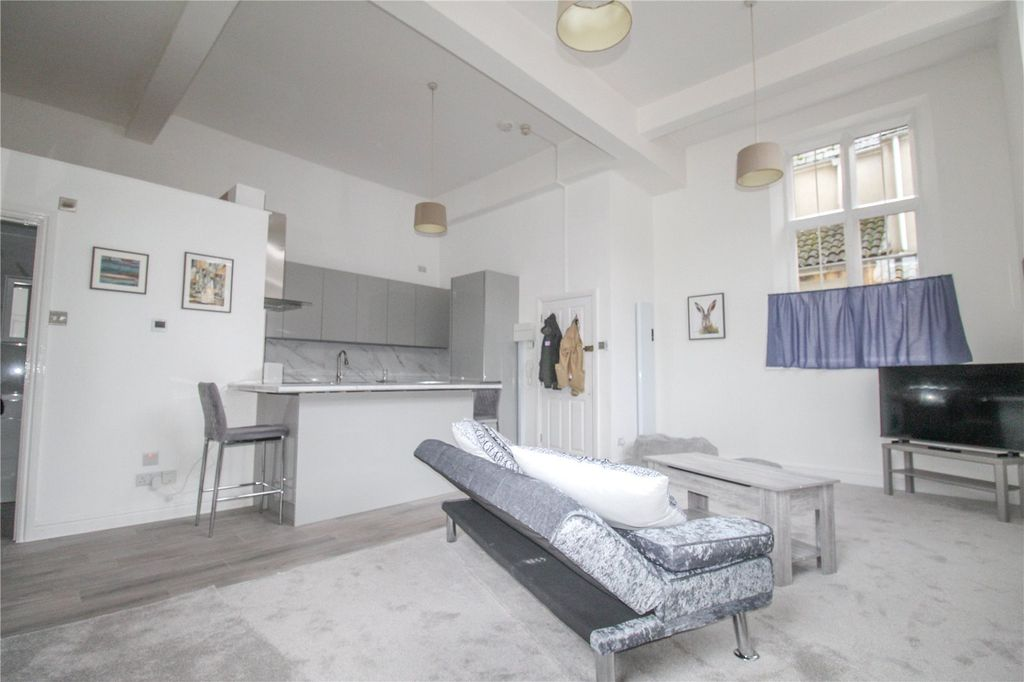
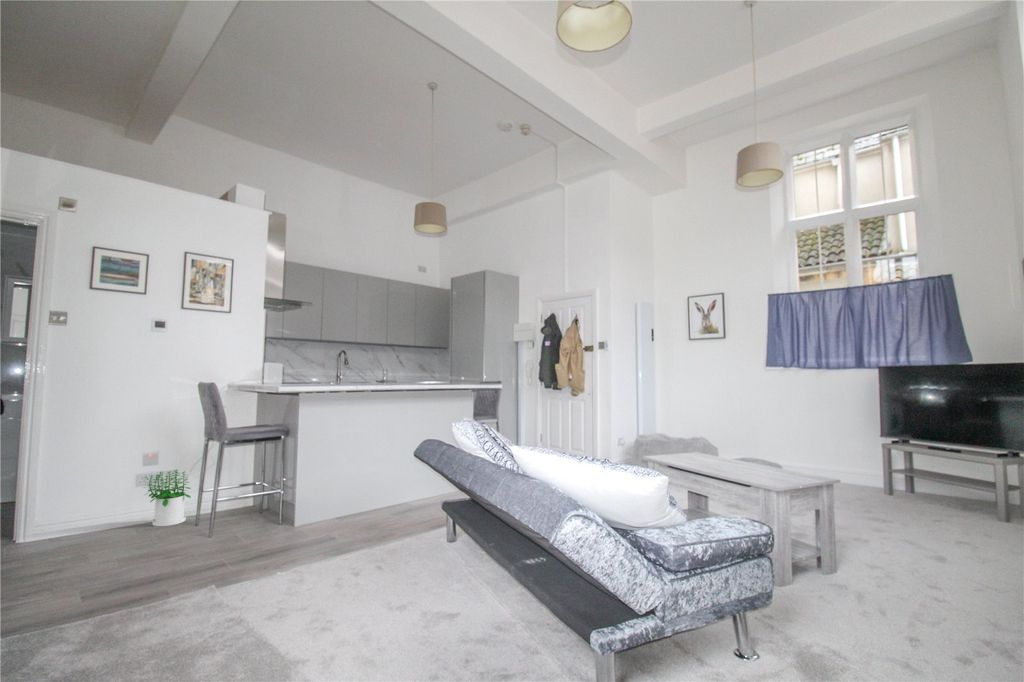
+ potted plant (166, 496)
